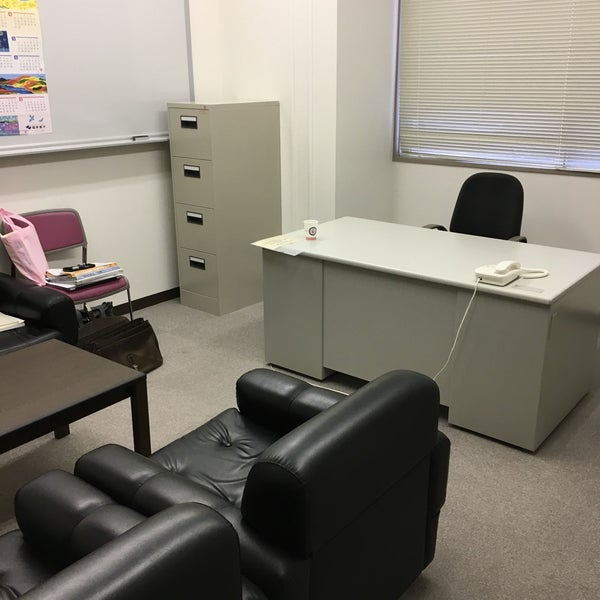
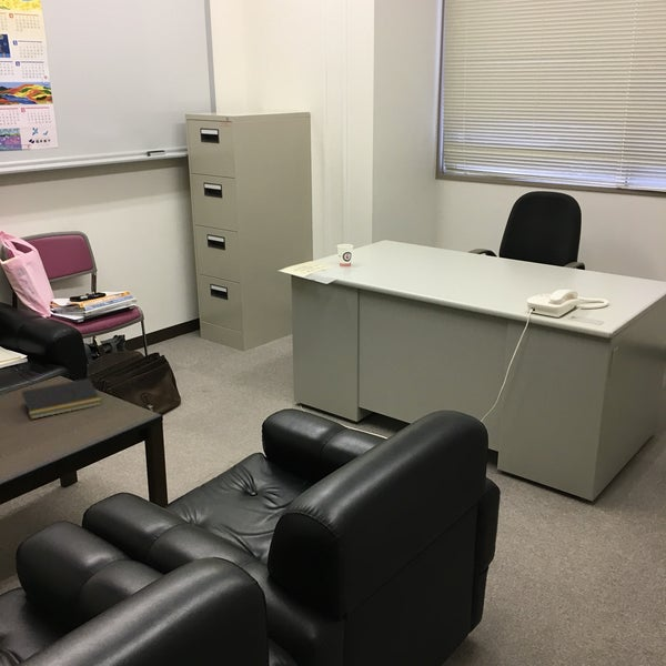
+ notepad (61, 397)
